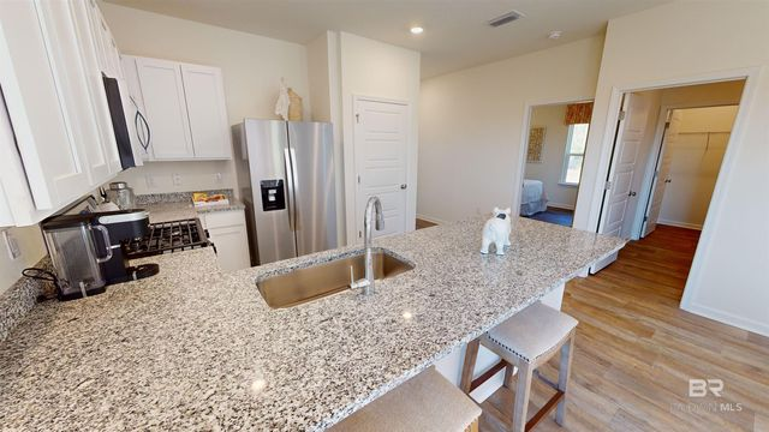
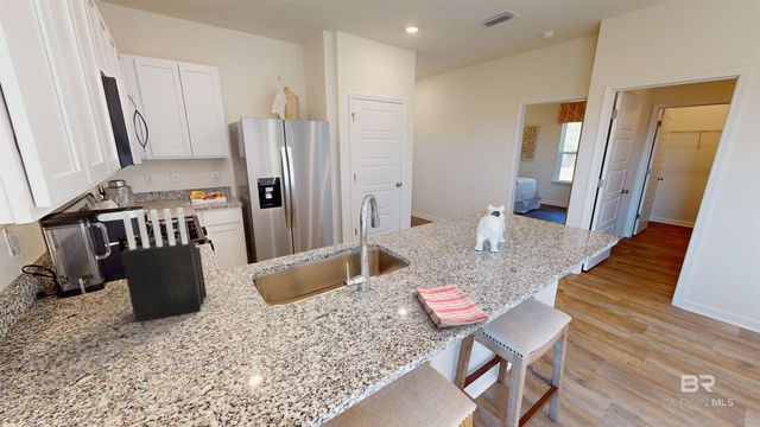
+ knife block (166, 259)
+ dish towel (448, 302)
